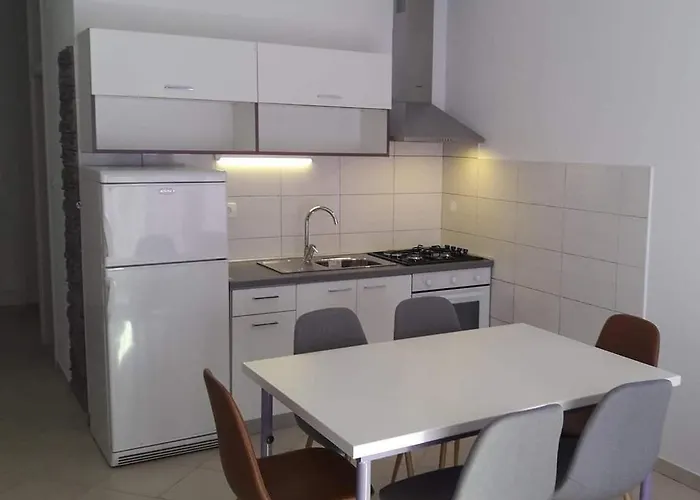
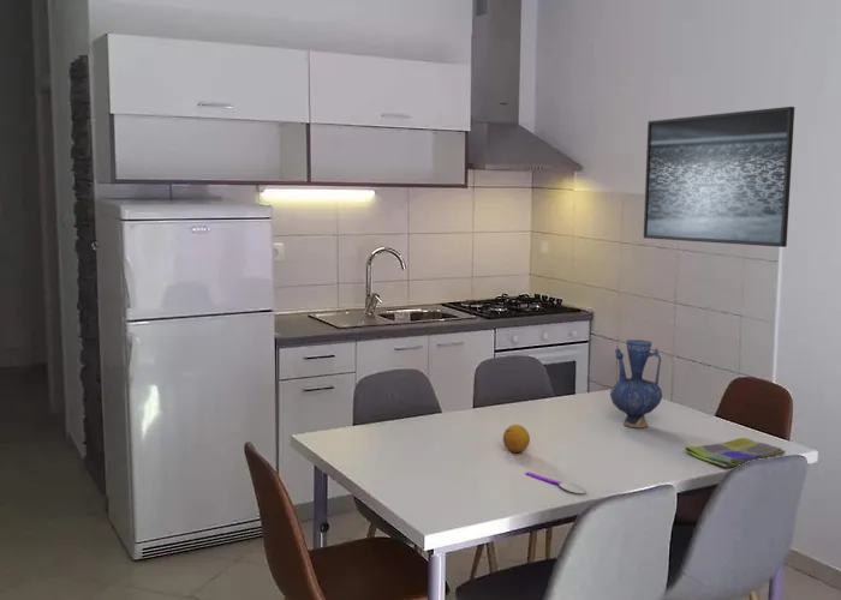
+ spoon (554, 481)
+ vase (636, 383)
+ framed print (711, 179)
+ dish towel (734, 451)
+ fruit (515, 438)
